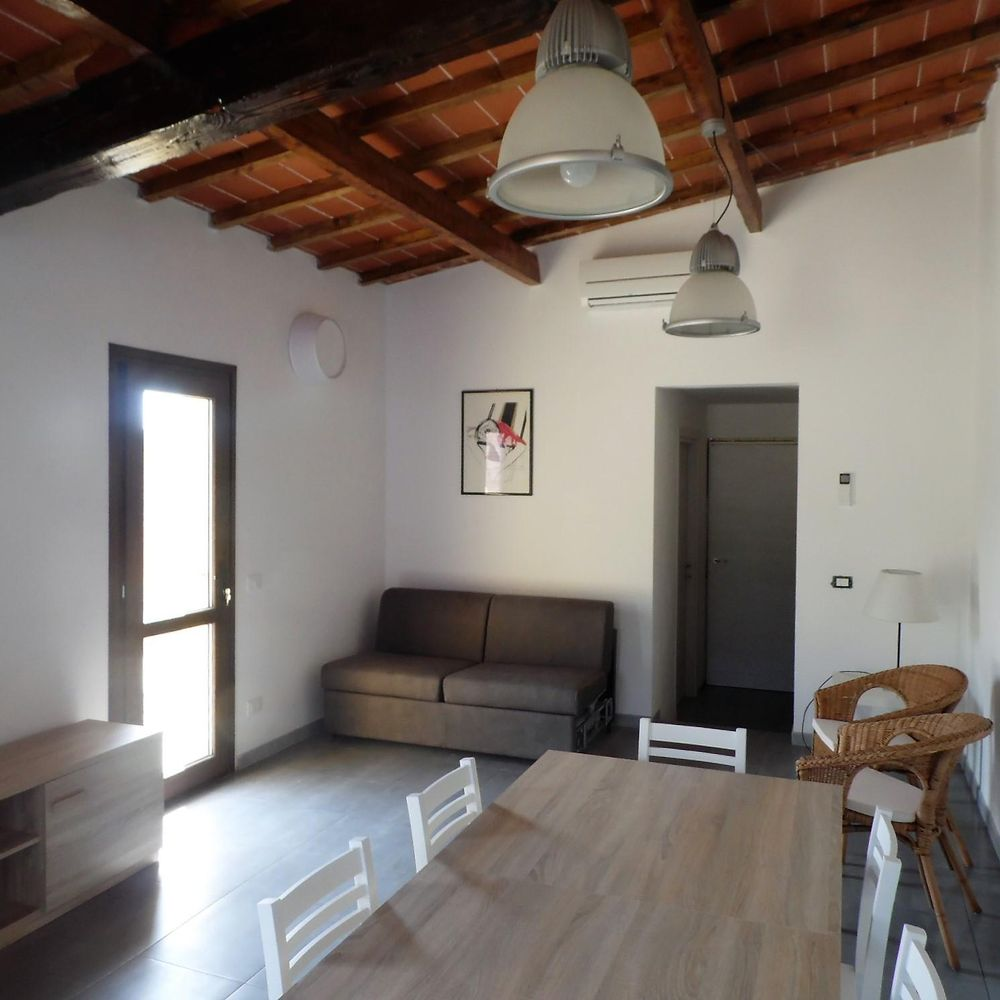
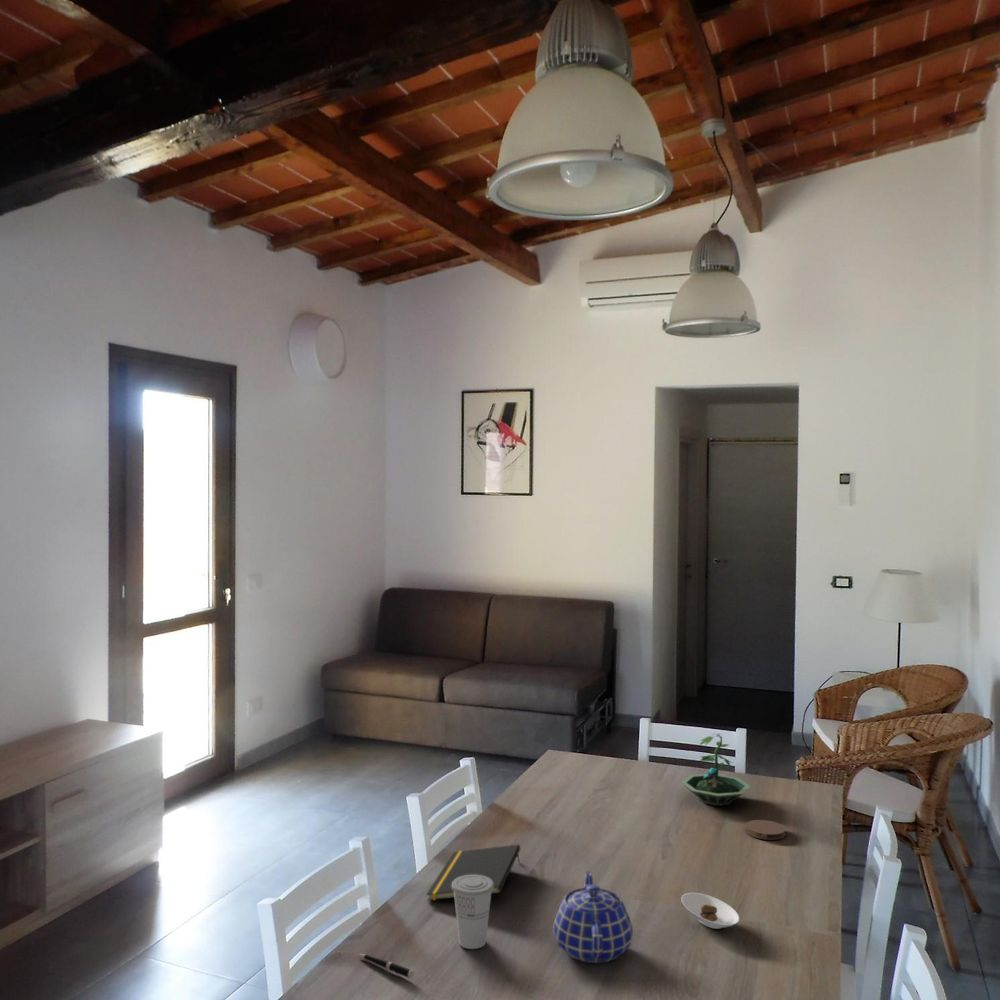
+ saucer (709, 913)
+ cup (472, 912)
+ pen (384, 963)
+ coaster (765, 829)
+ teapot (592, 916)
+ terrarium (716, 748)
+ notepad (475, 871)
